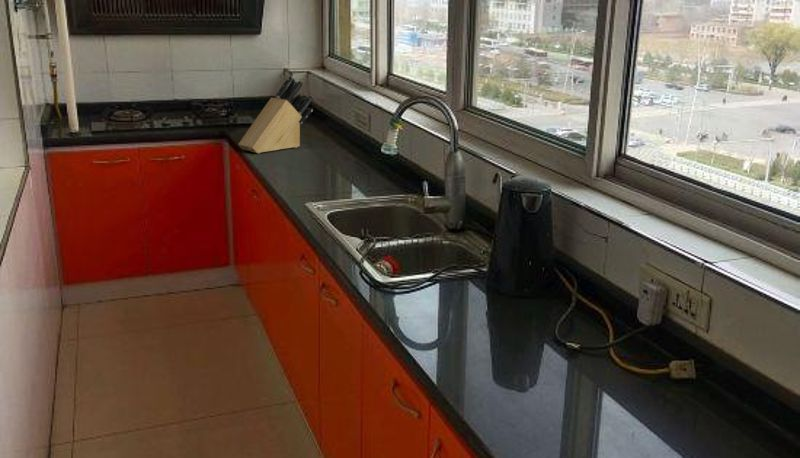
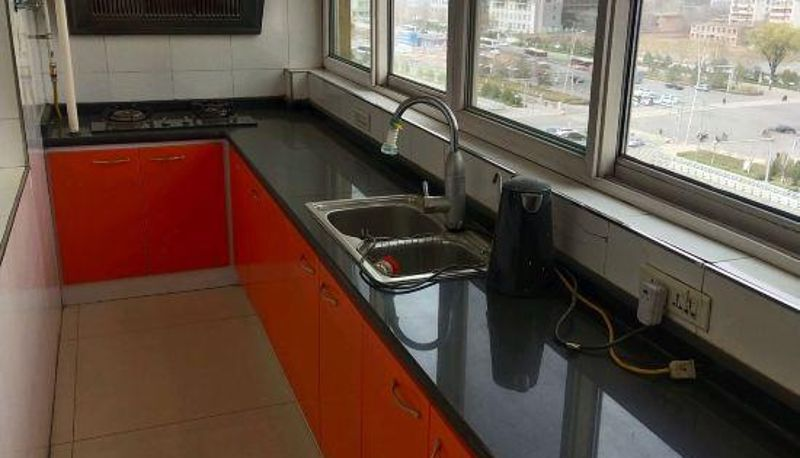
- knife block (277, 113)
